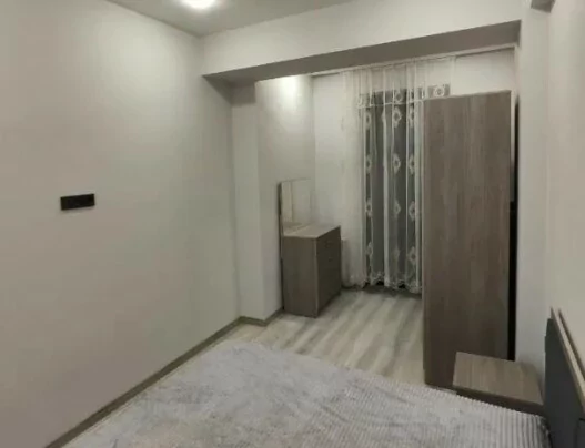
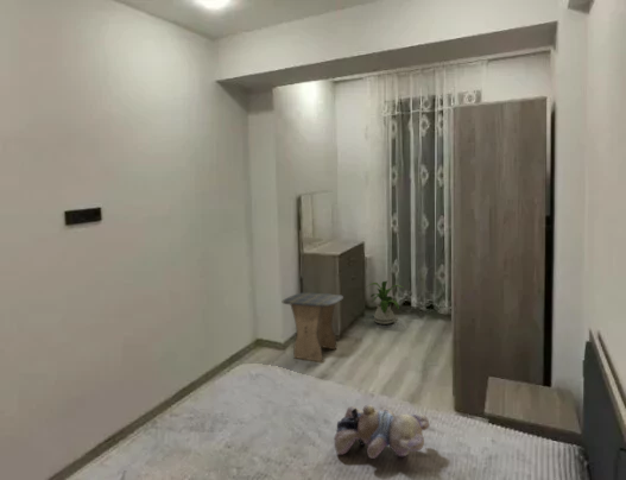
+ house plant (385, 298)
+ teddy bear (380, 428)
+ stool (314, 326)
